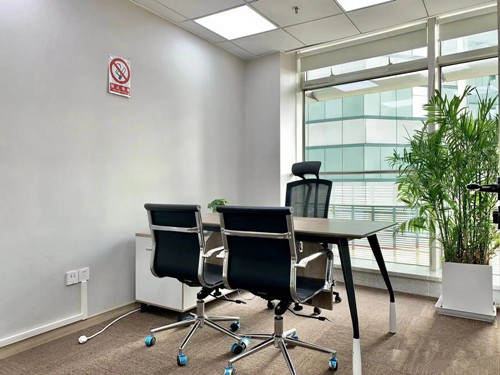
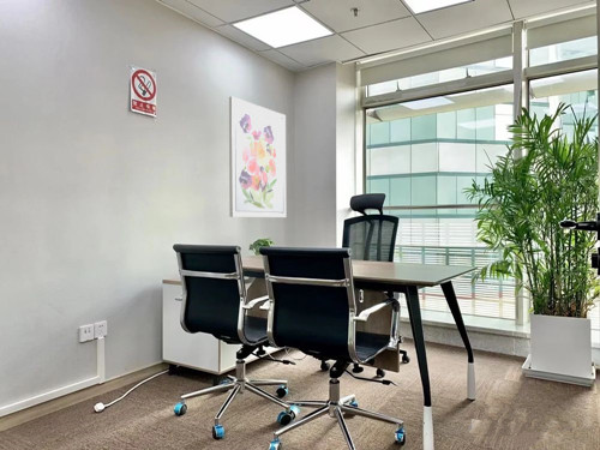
+ wall art (259, 162)
